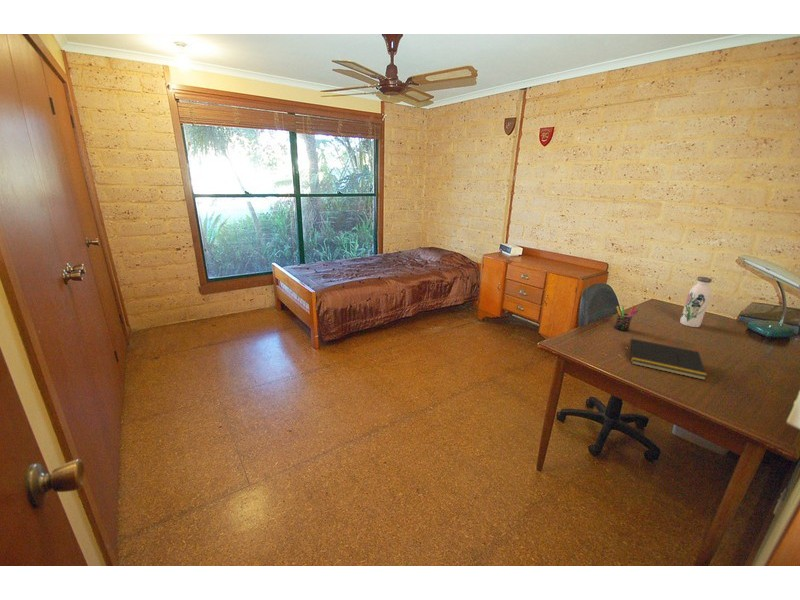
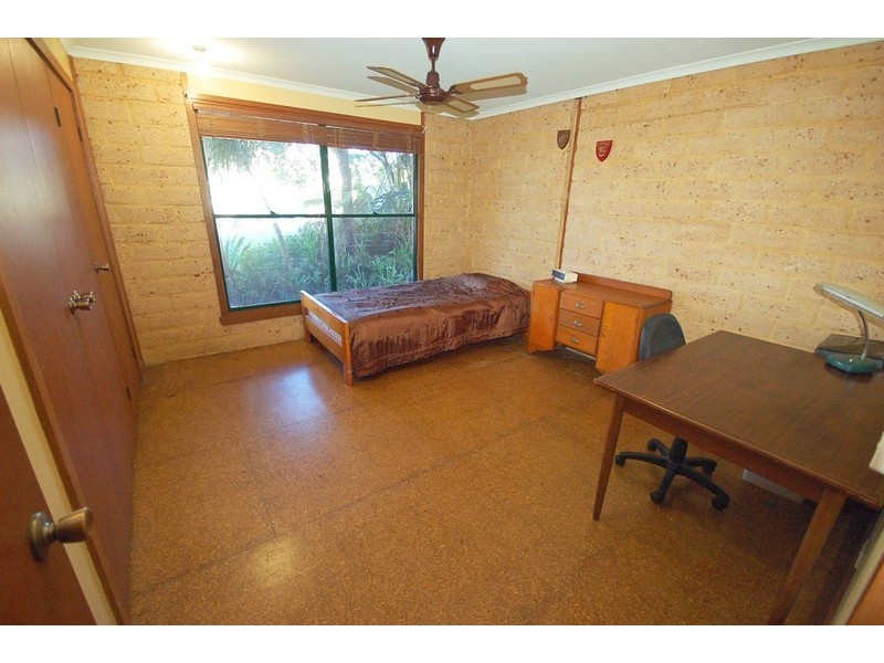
- pen holder (624, 317)
- water bottle (697, 301)
- notepad (665, 357)
